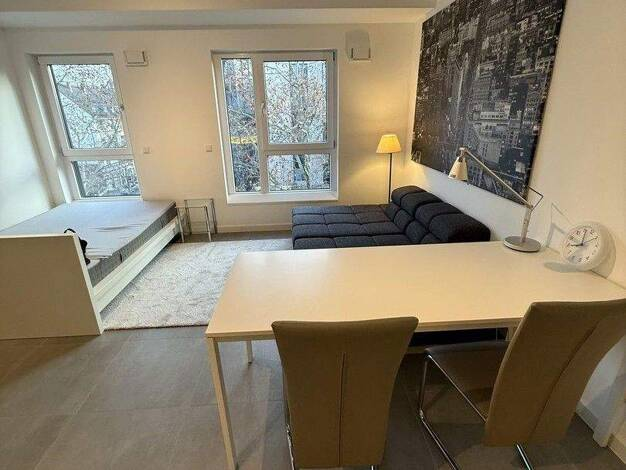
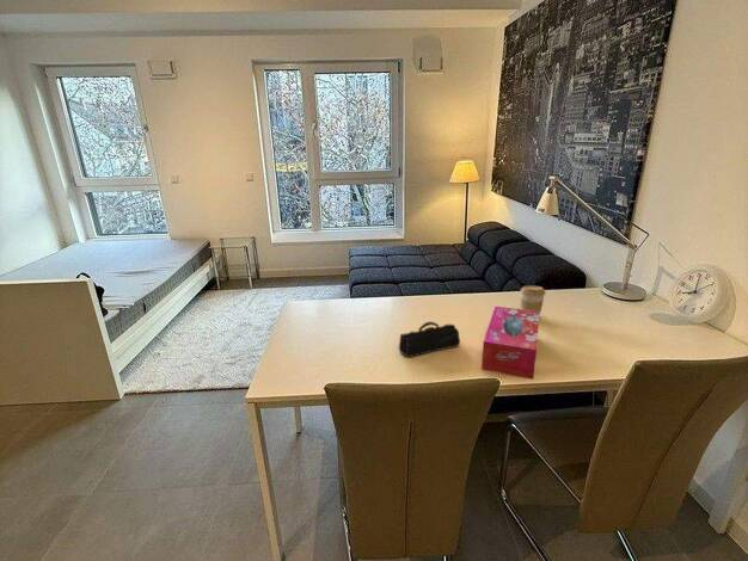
+ coffee cup (531, 301)
+ tissue box (511, 338)
+ pencil case (429, 334)
